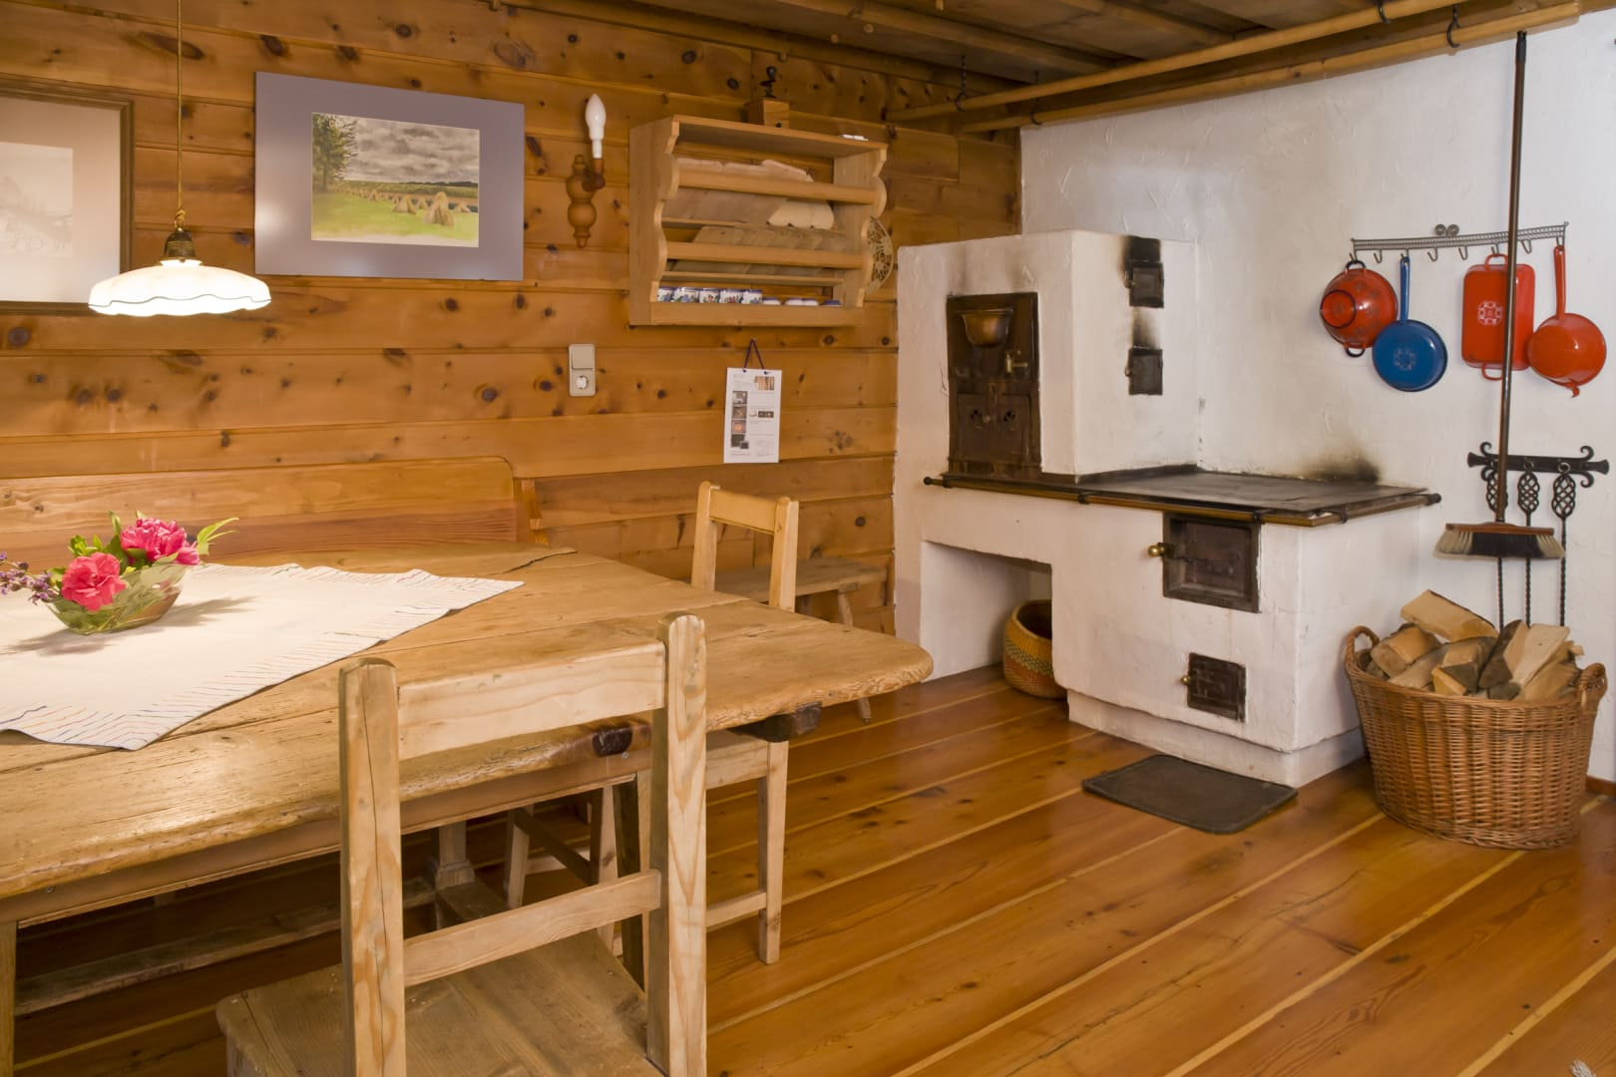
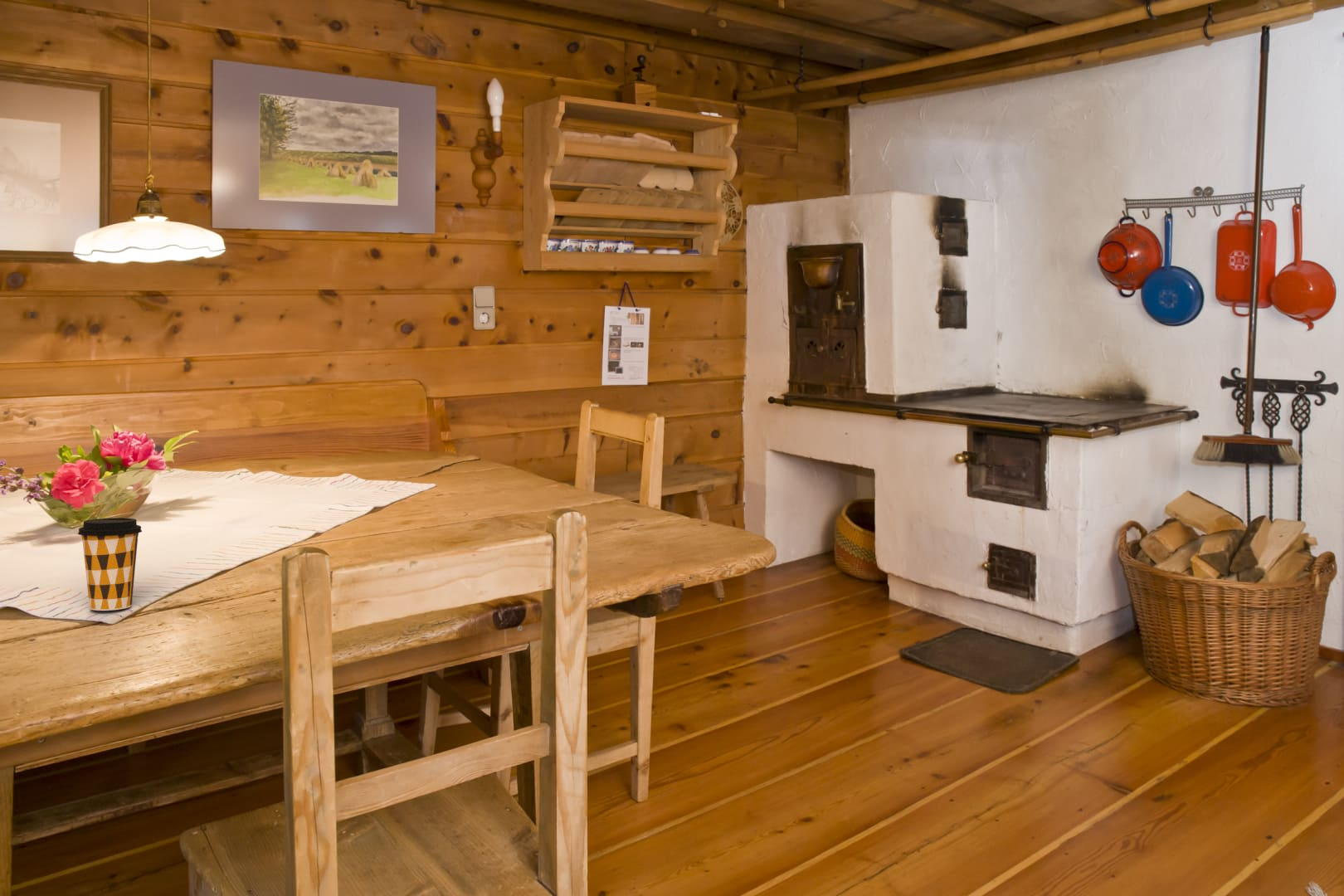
+ coffee cup (110, 563)
